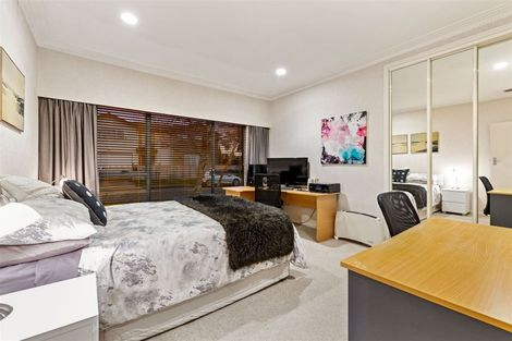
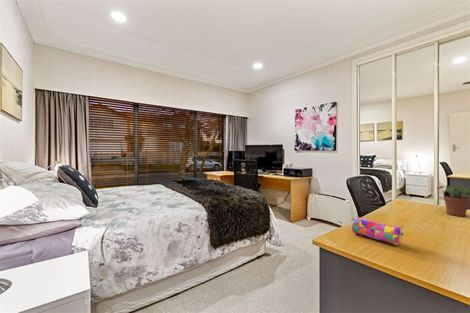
+ potted plant (454, 200)
+ pencil case (376, 230)
